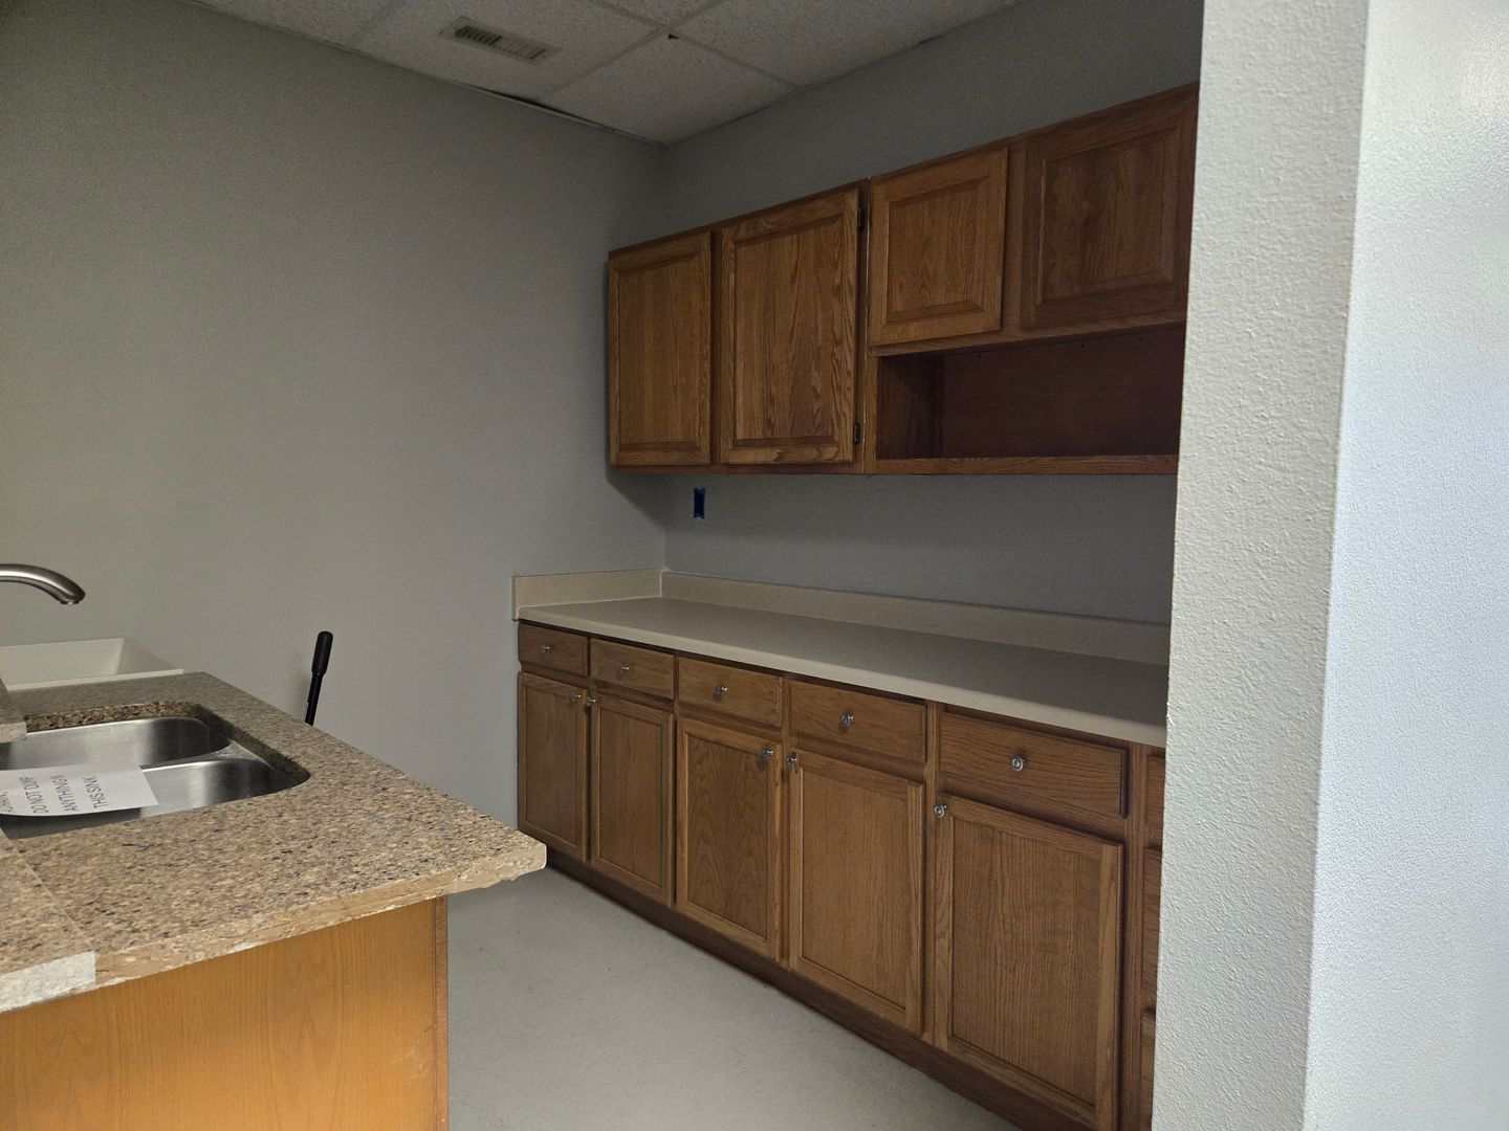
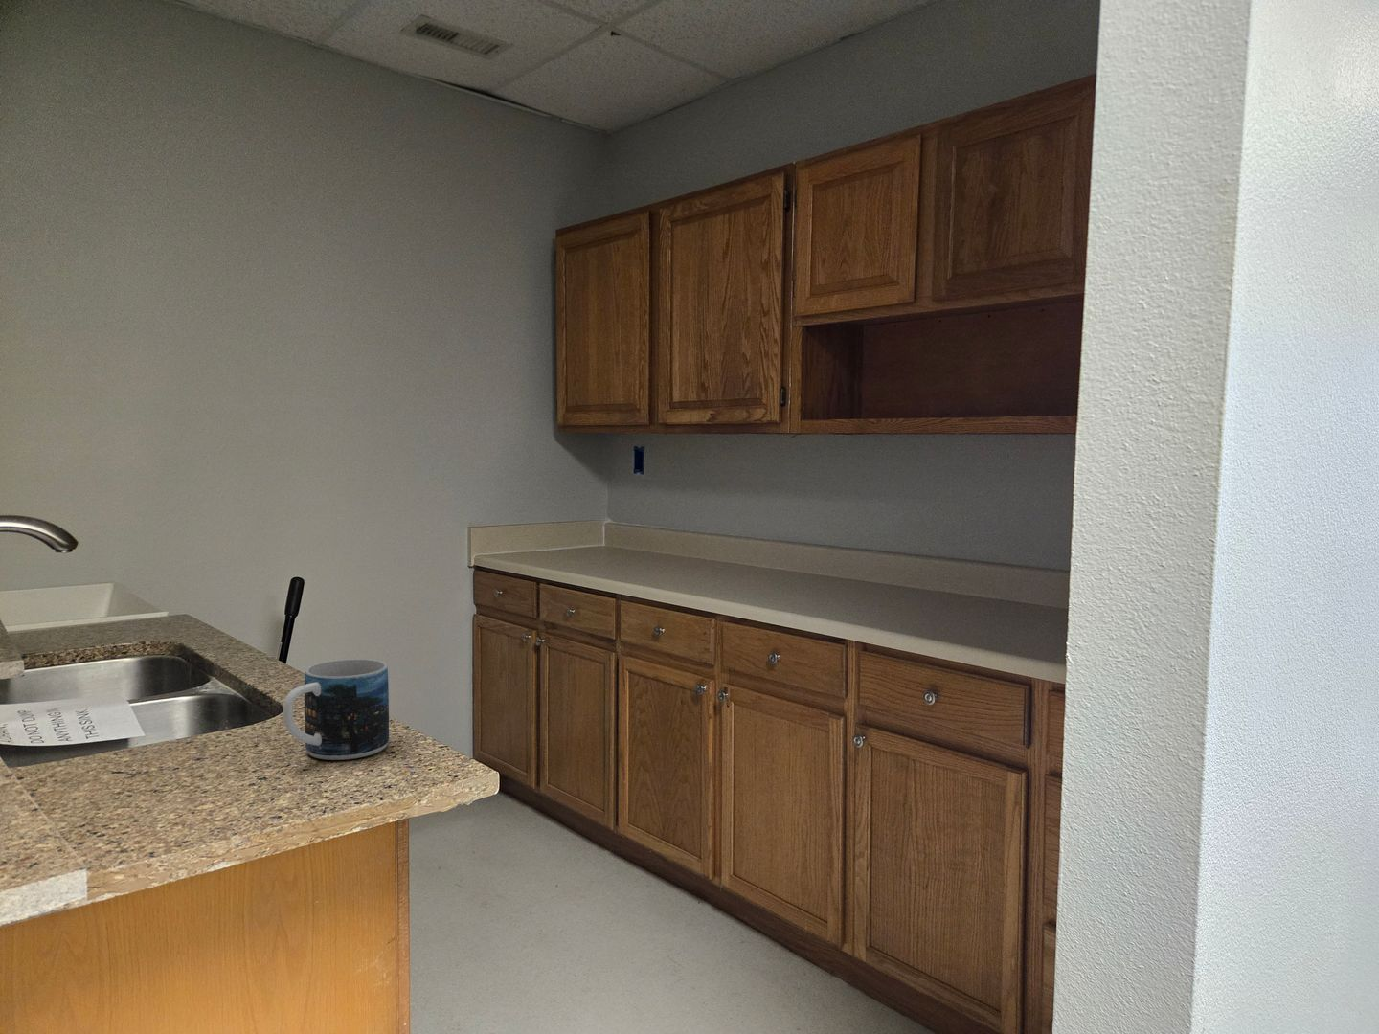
+ mug (332, 713)
